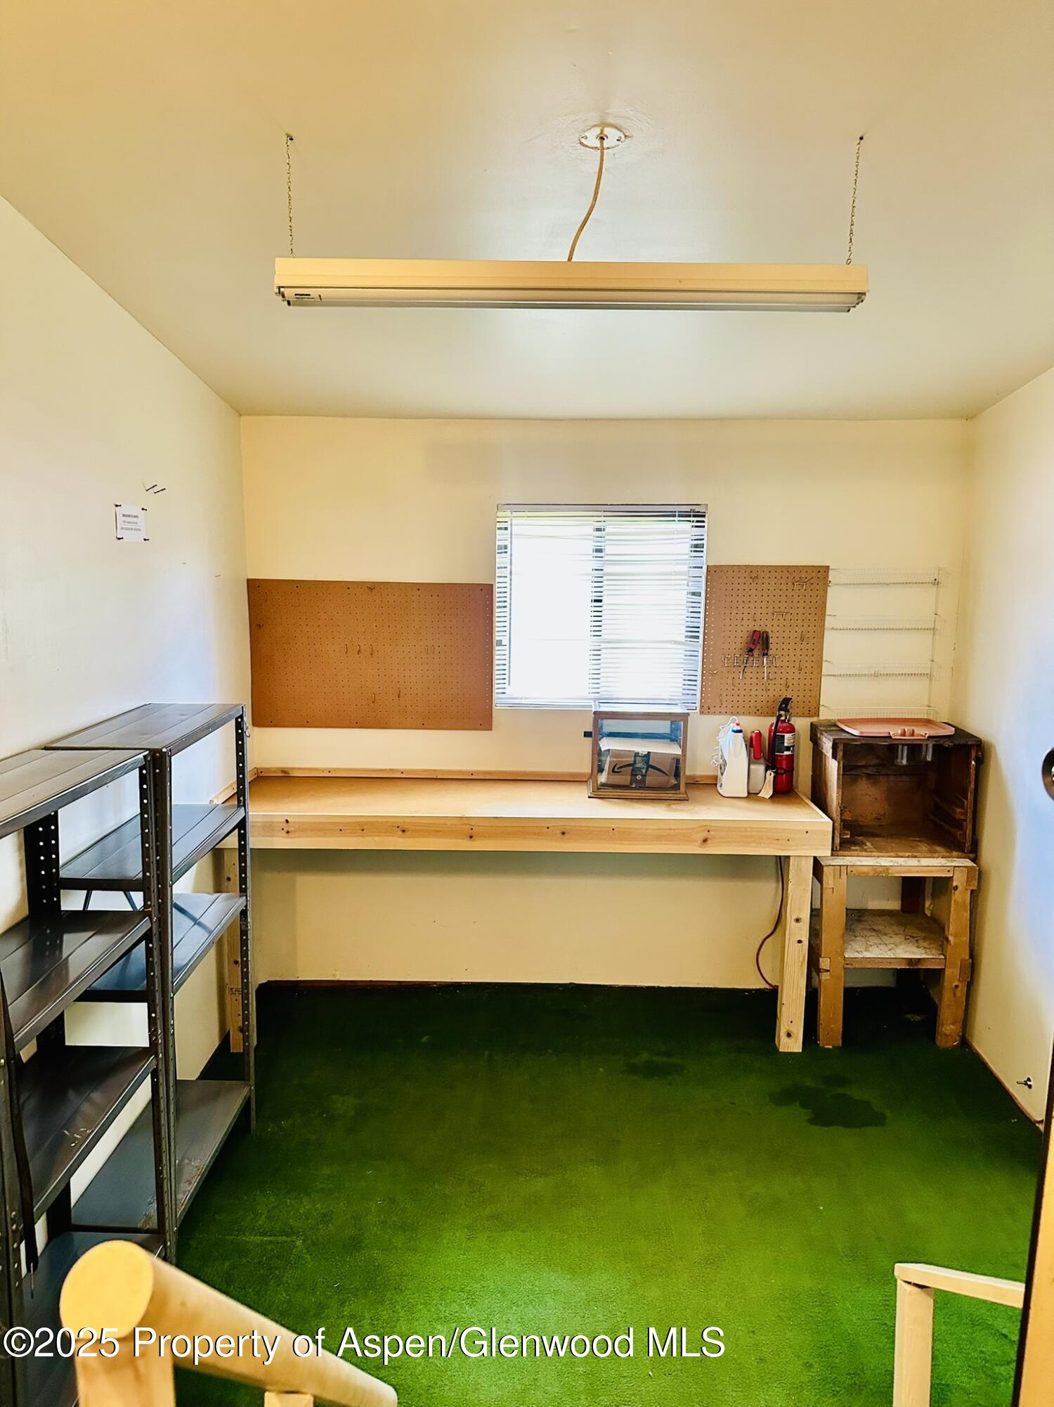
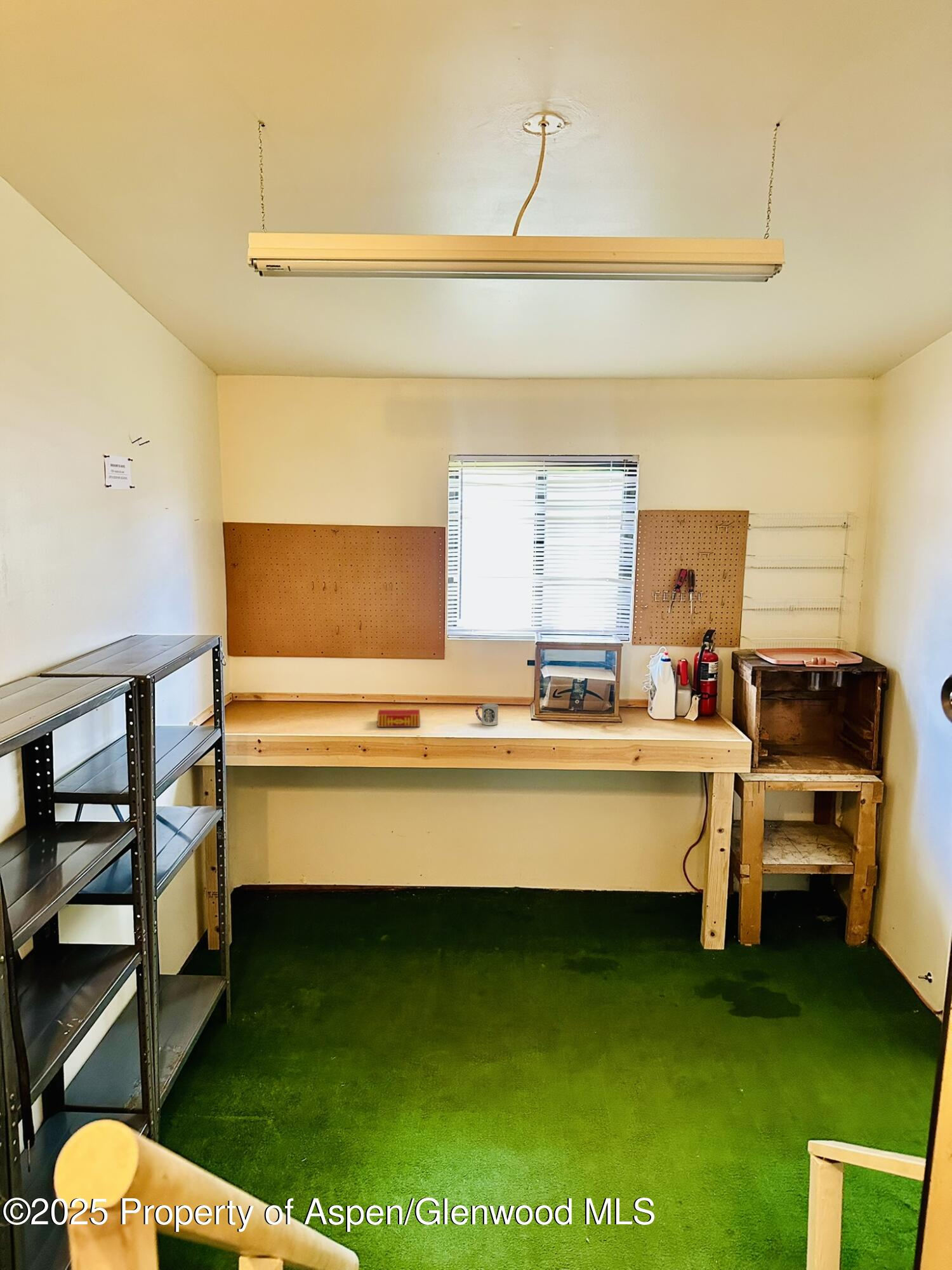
+ book (399, 718)
+ cup (486, 714)
